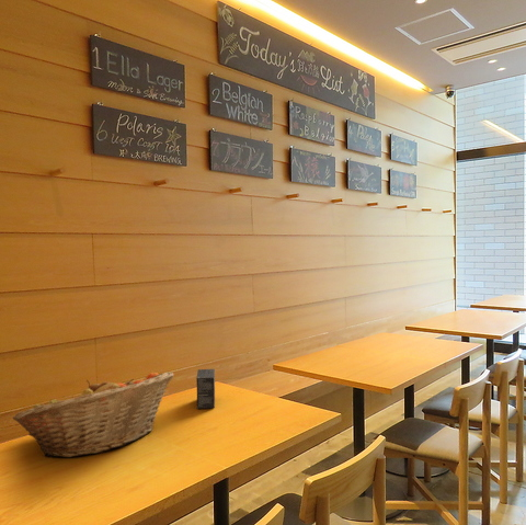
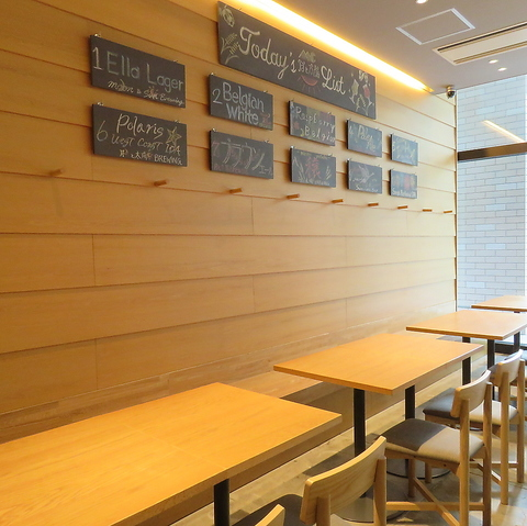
- fruit basket (100, 407)
- small box (206, 388)
